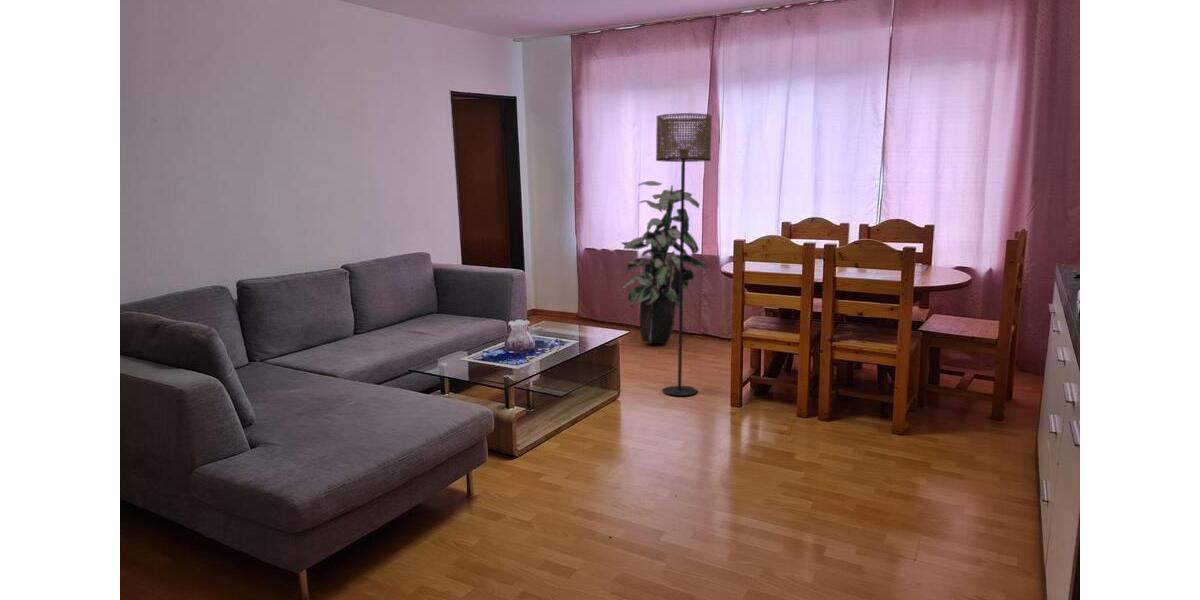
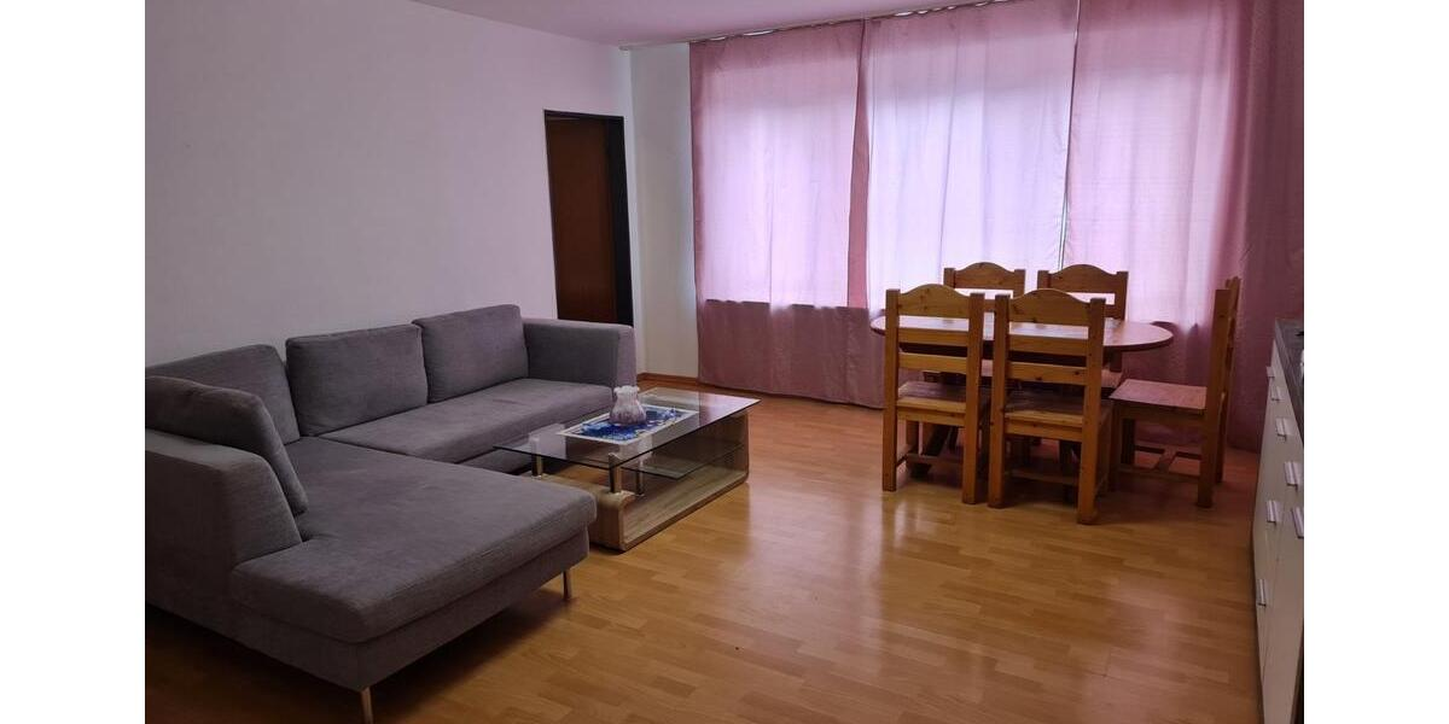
- floor lamp (681, 257)
- indoor plant (659, 262)
